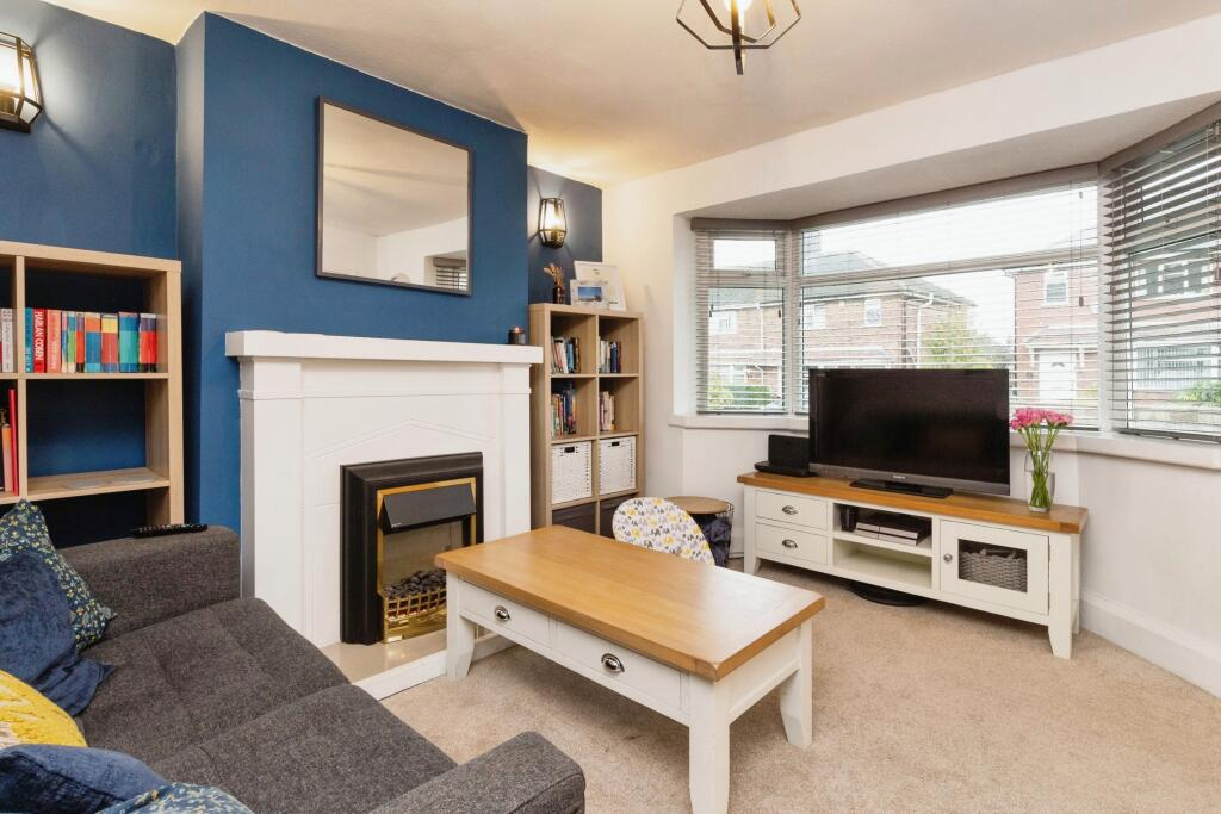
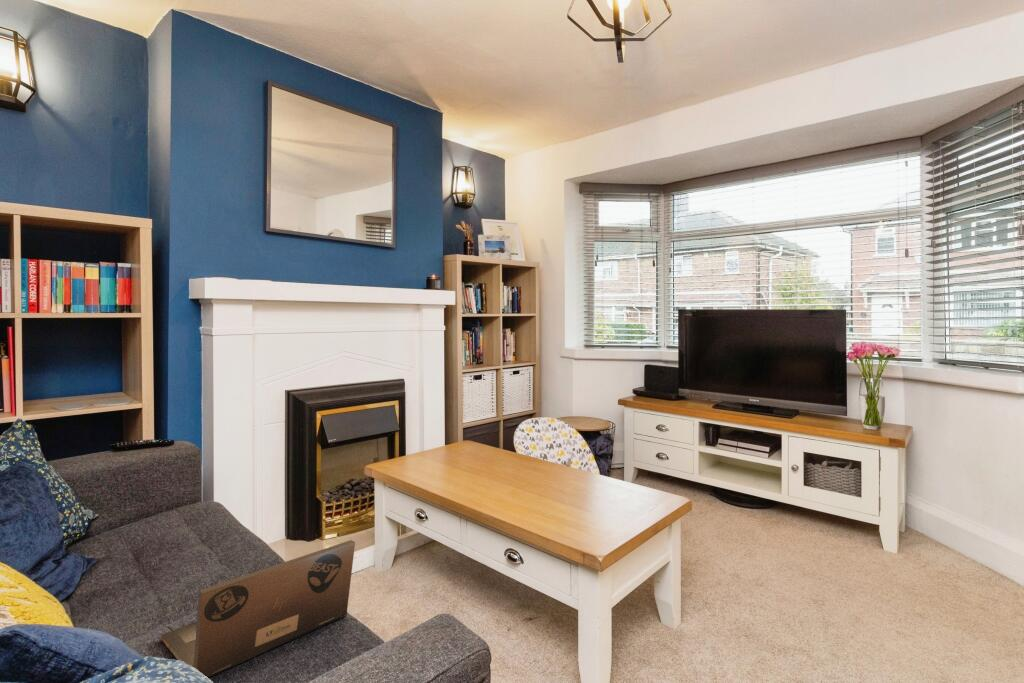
+ laptop (261, 589)
